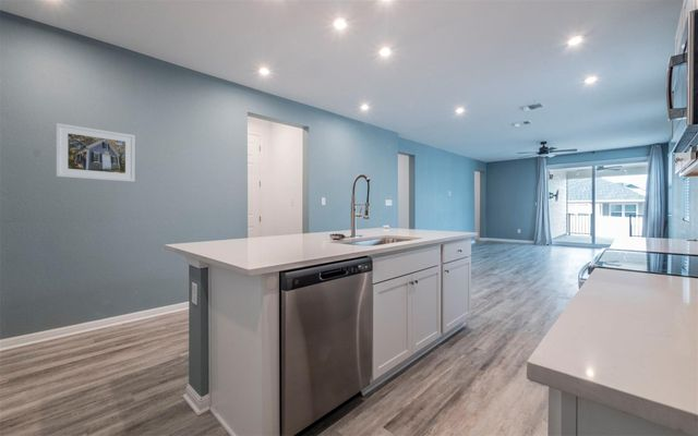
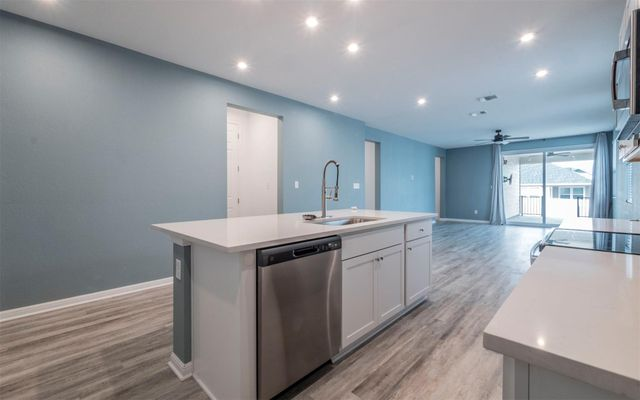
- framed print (97, 154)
